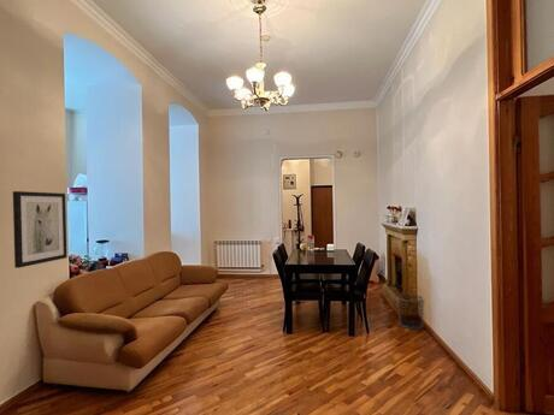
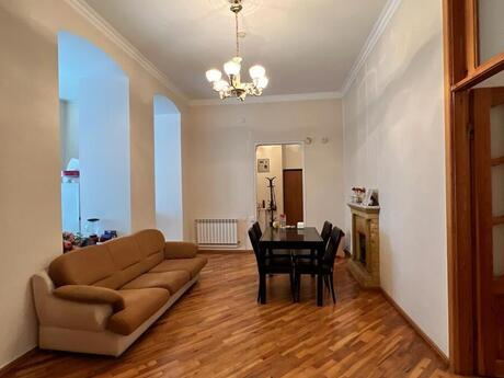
- waste bin (411, 310)
- wall art (42, 227)
